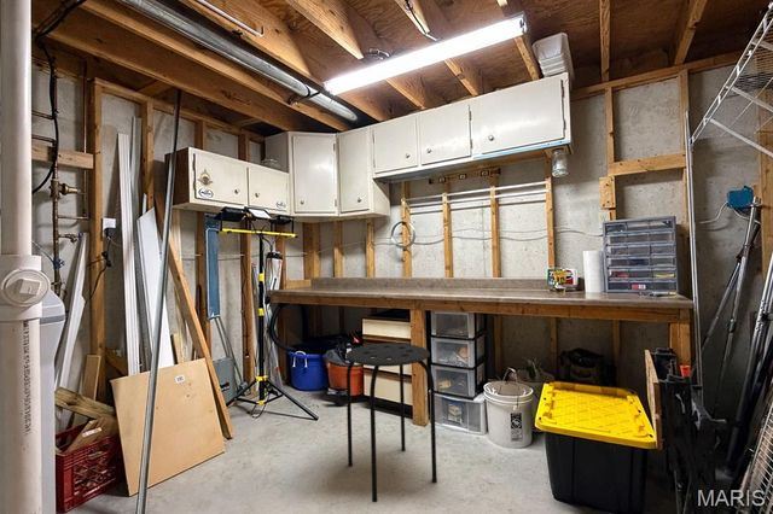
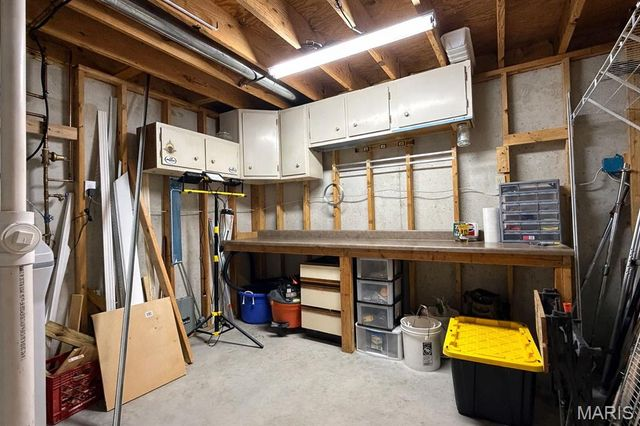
- stool (401, 411)
